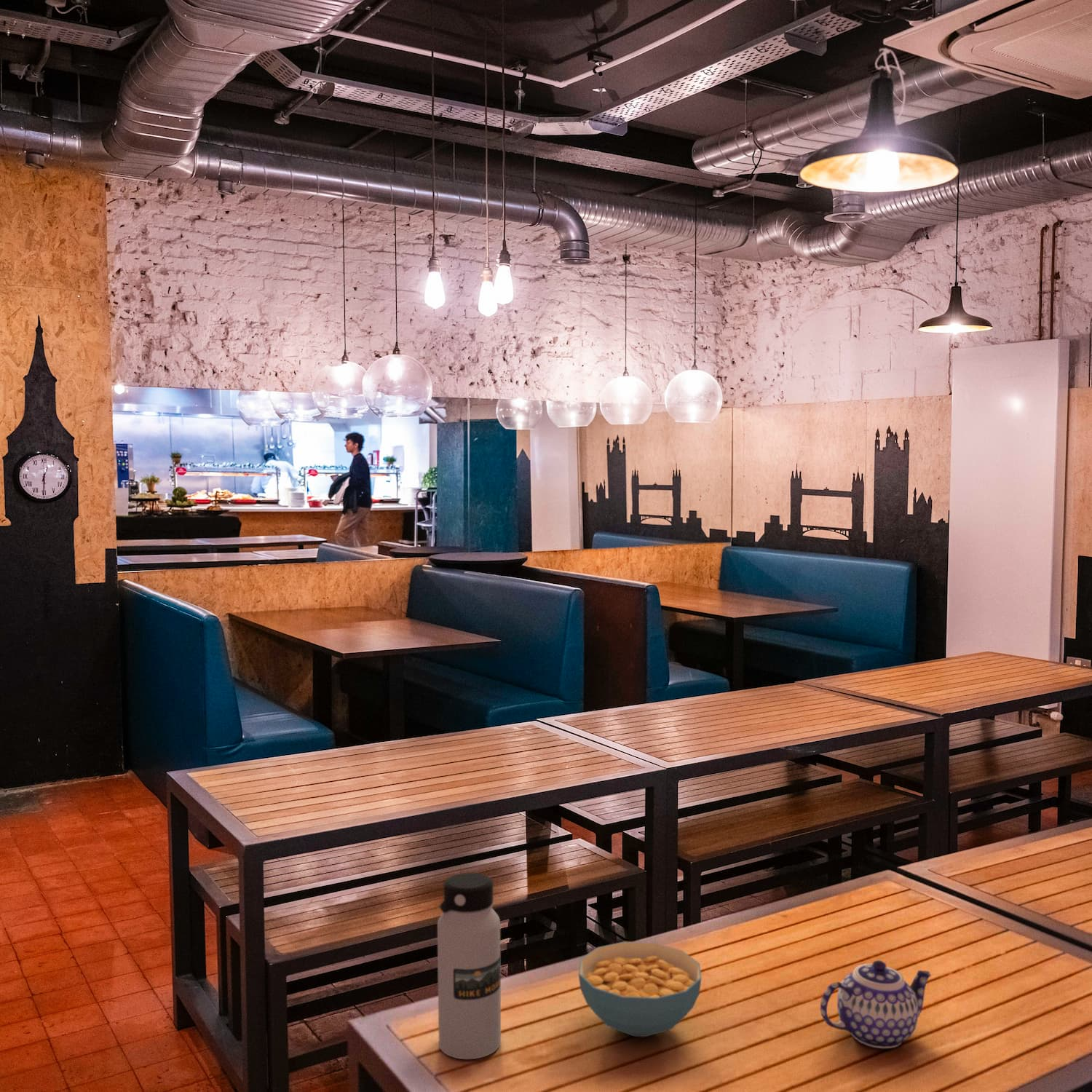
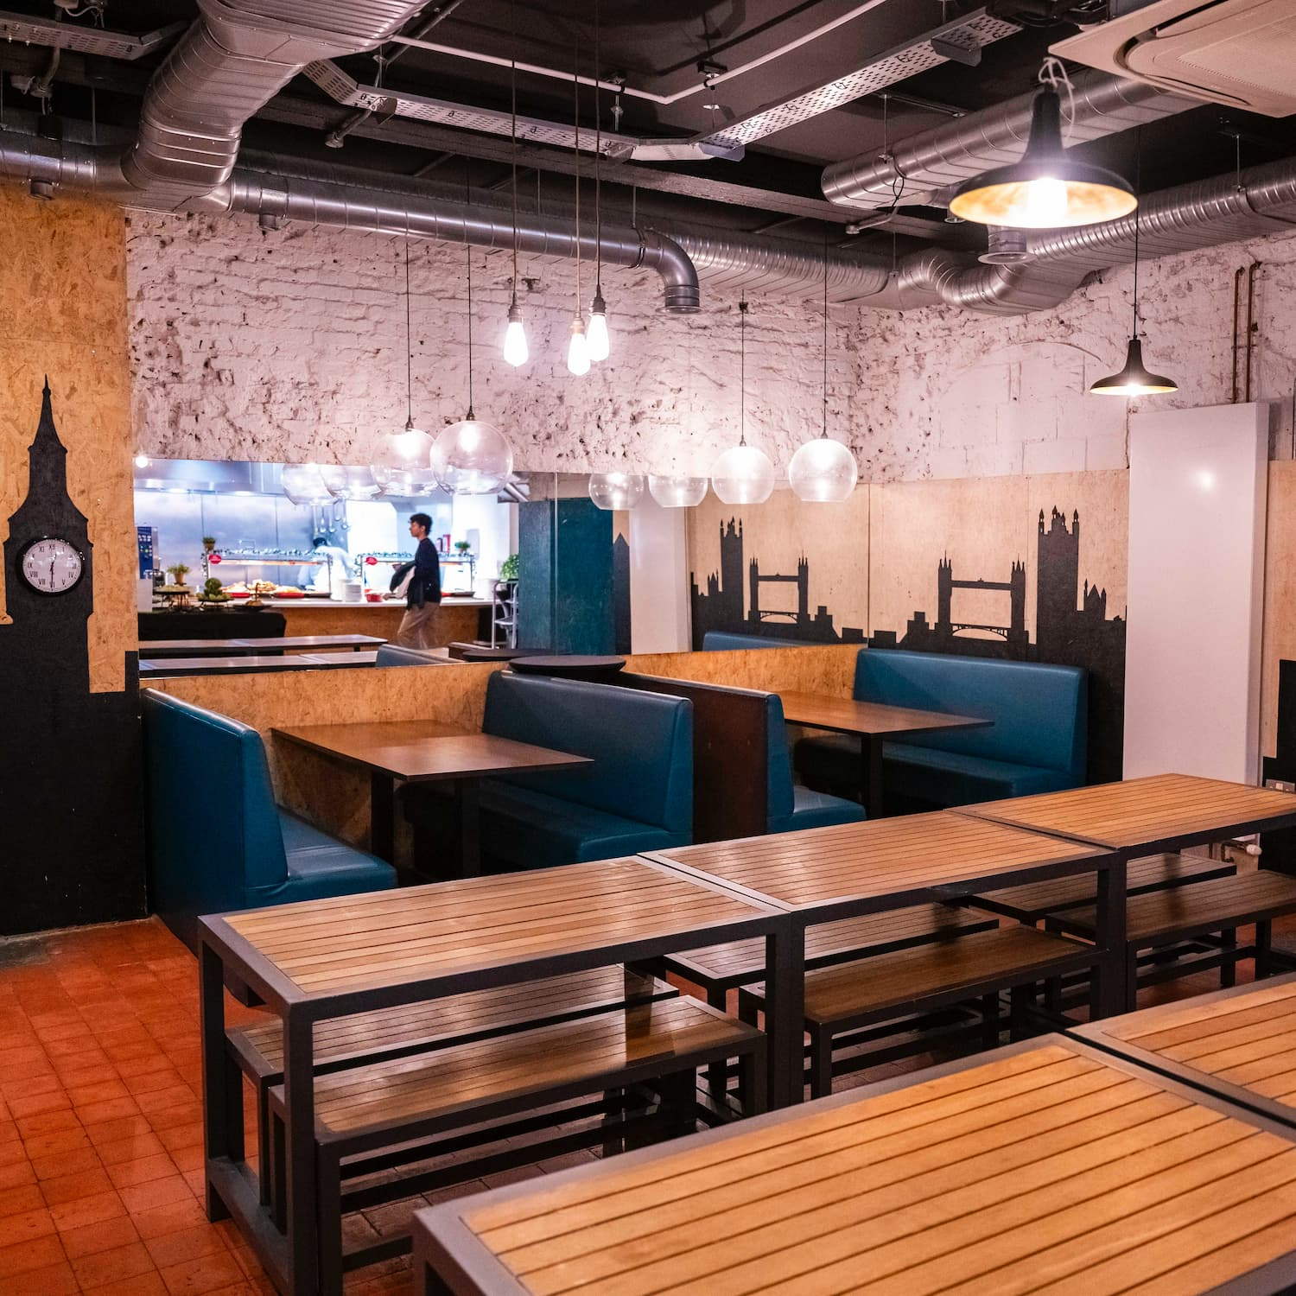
- cereal bowl (639, 997)
- teapot (877, 998)
- water bottle (469, 962)
